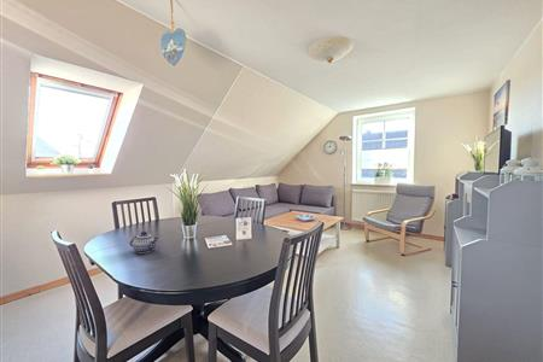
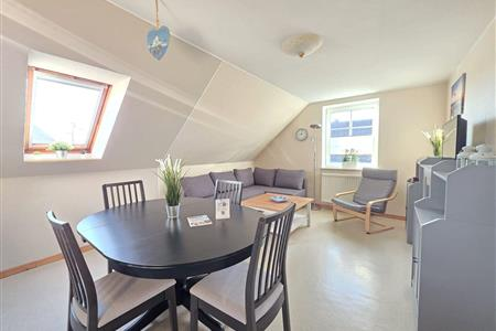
- teapot (144, 241)
